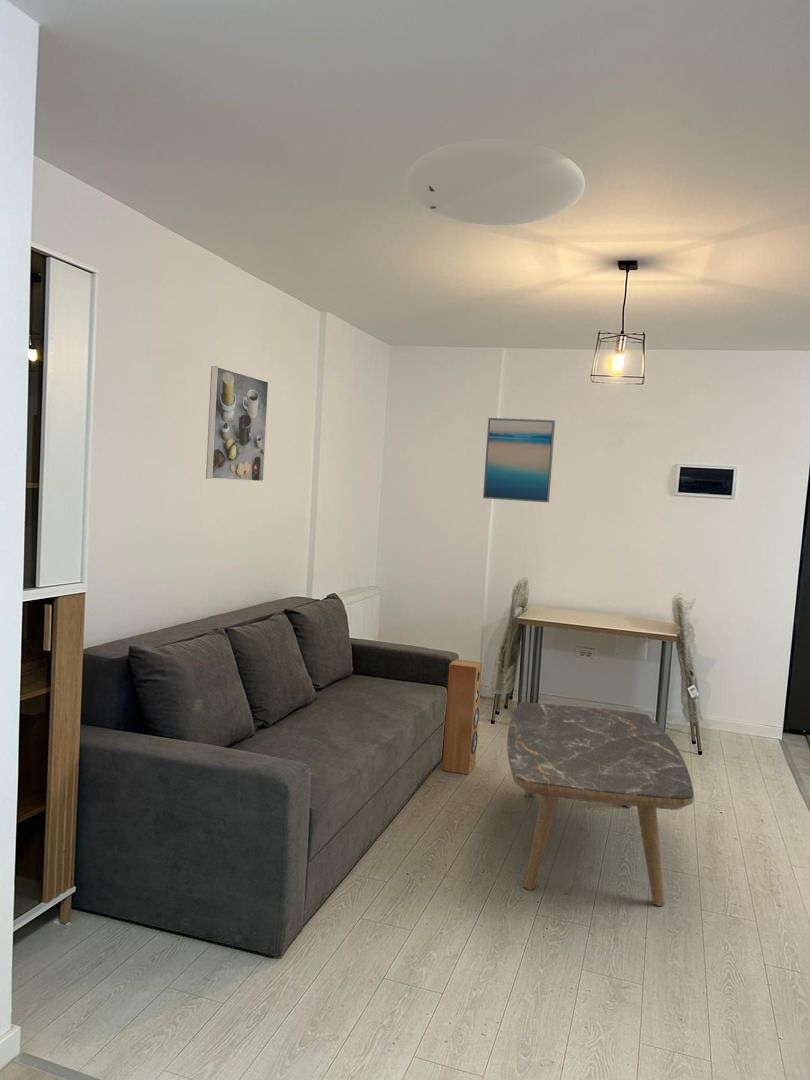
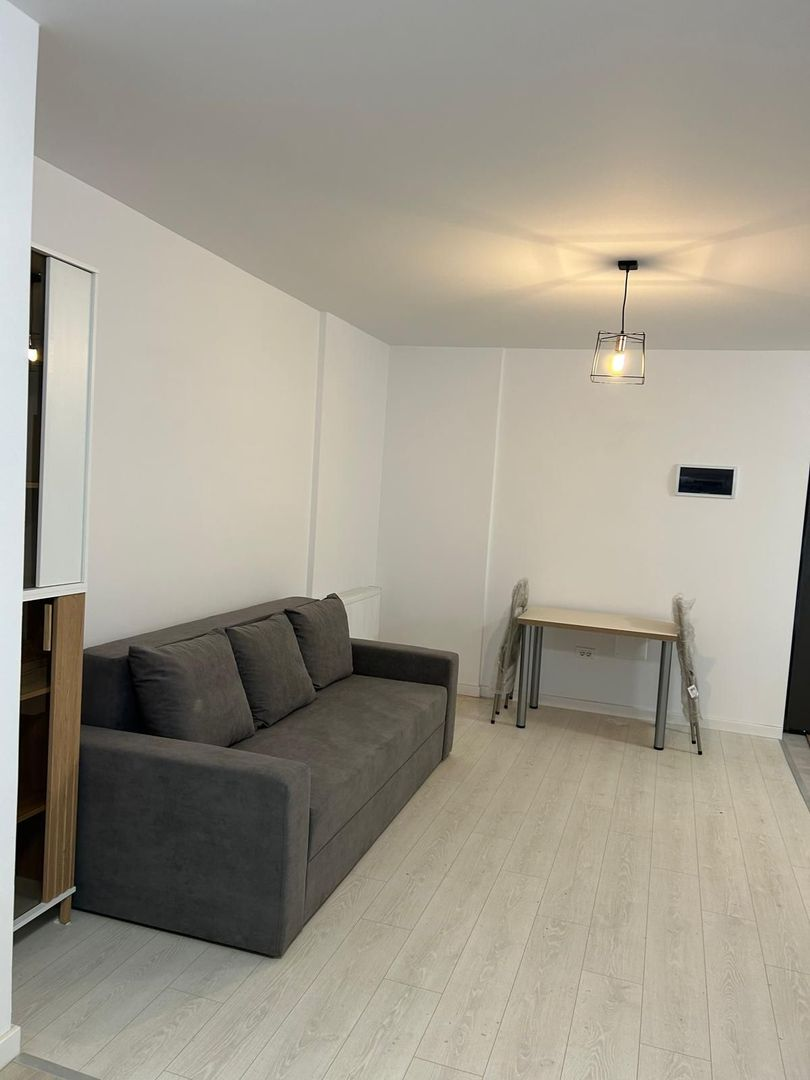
- speaker (463, 715)
- ceiling light (494, 186)
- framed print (238, 427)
- coffee table (588, 791)
- wall art (518, 459)
